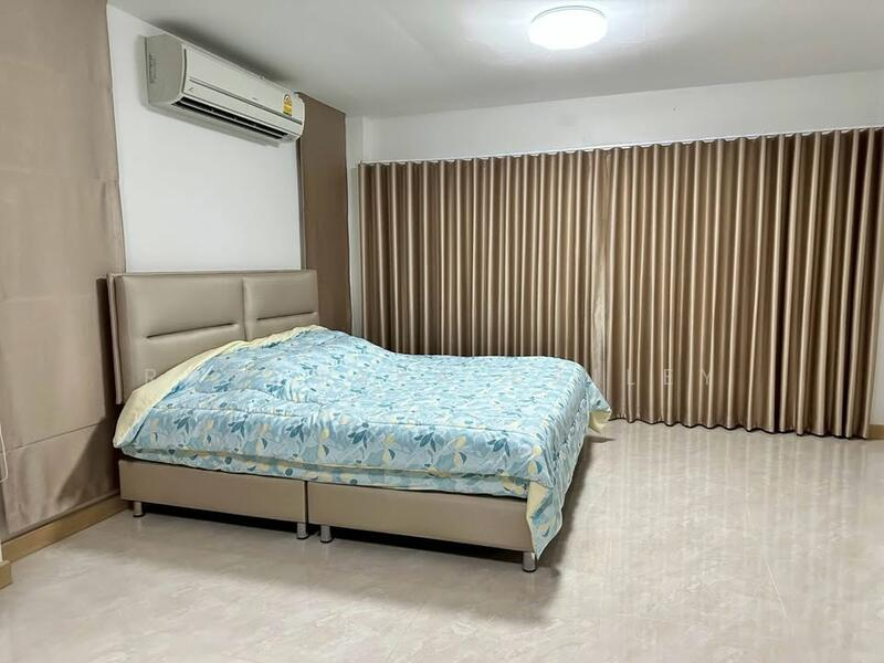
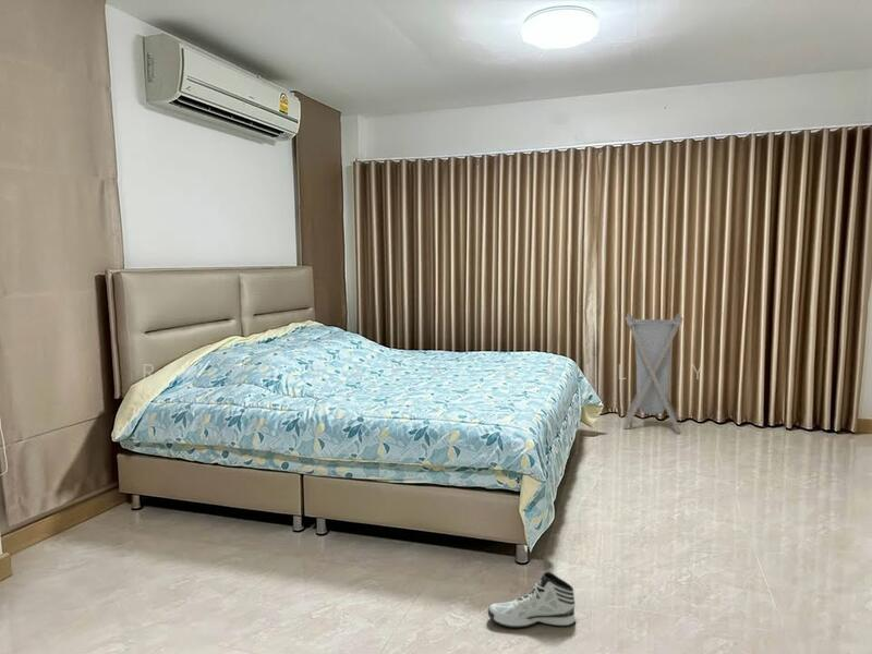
+ sneaker (531, 595)
+ laundry hamper (652, 370)
